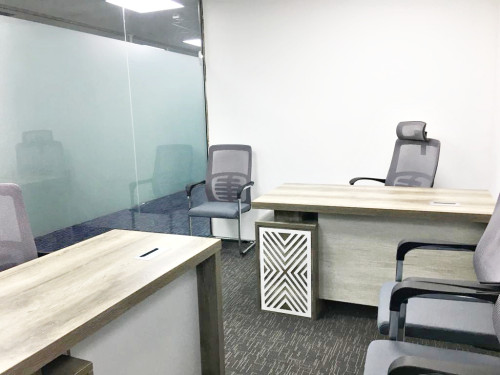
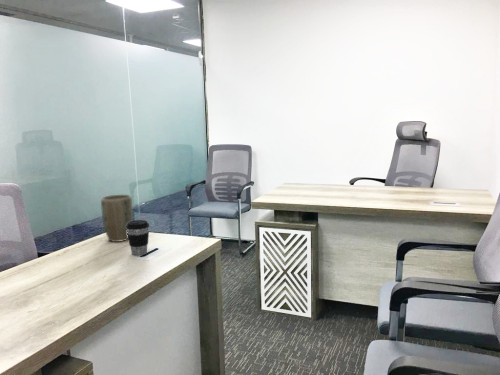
+ coffee cup (138, 237)
+ plant pot (117, 218)
